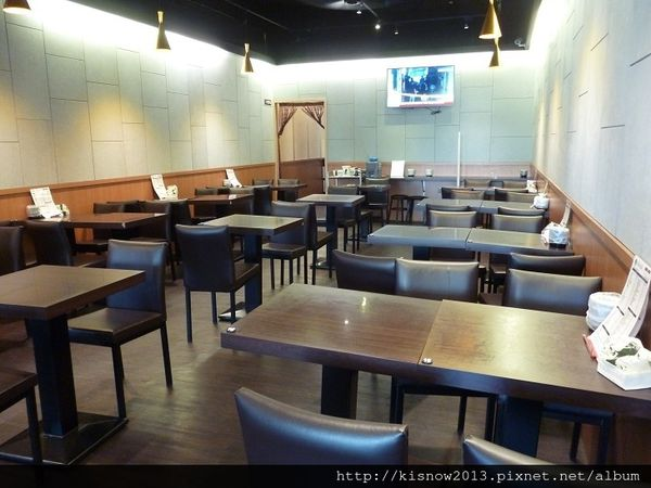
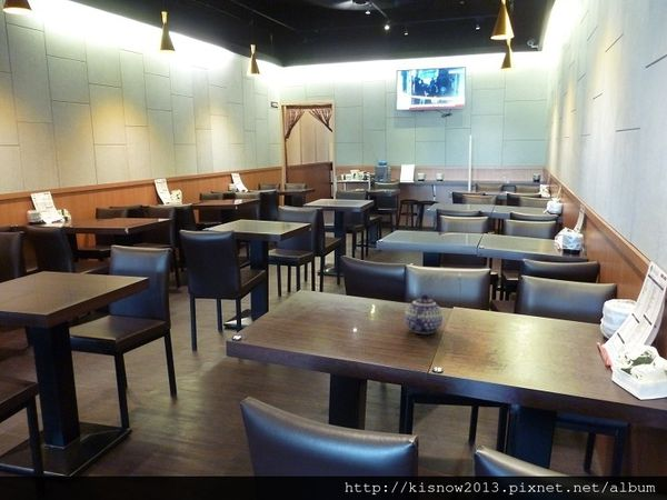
+ teapot (422, 312)
